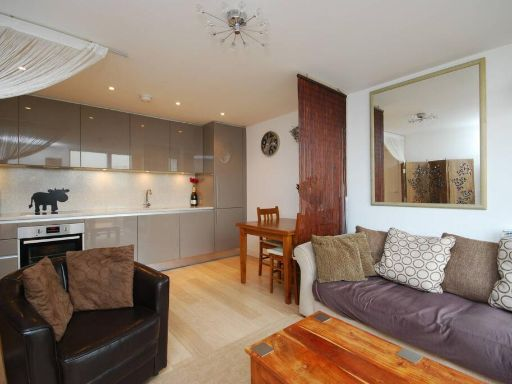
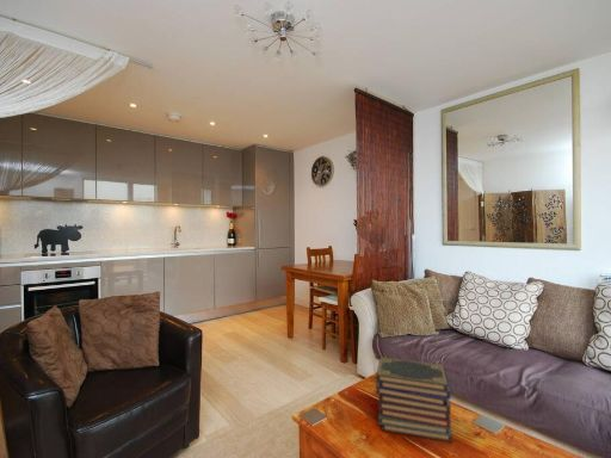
+ book stack (412, 395)
